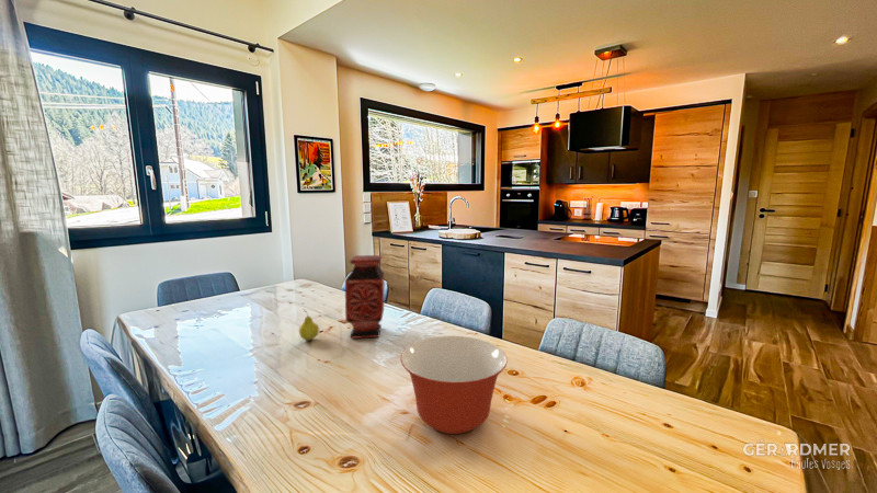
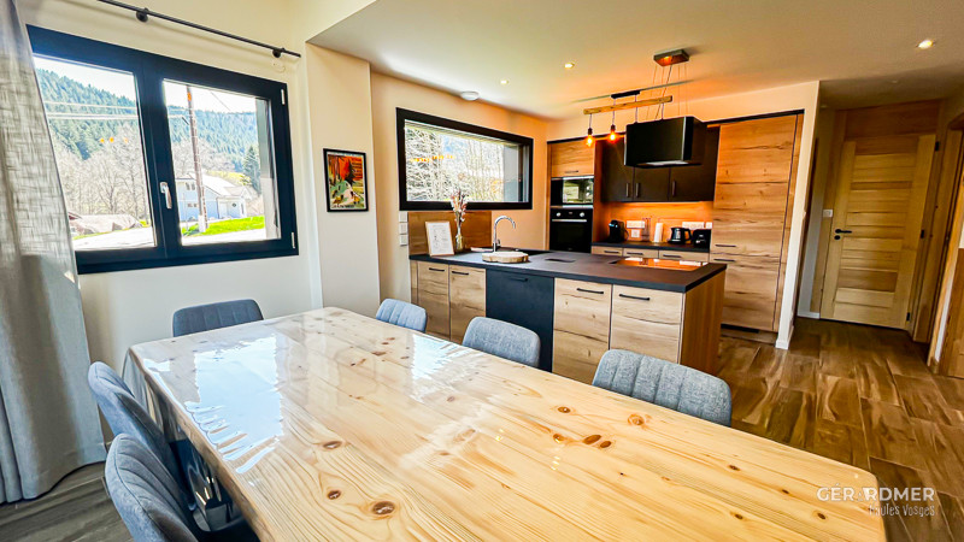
- fruit (308, 324)
- mixing bowl (453, 387)
- vase (365, 296)
